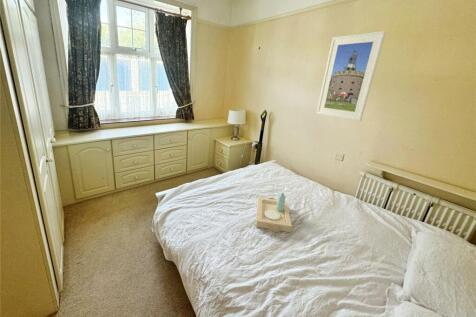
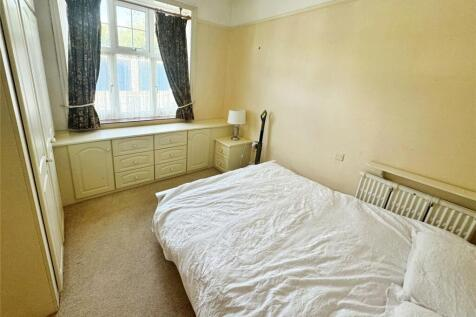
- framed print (346, 78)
- serving tray (274, 205)
